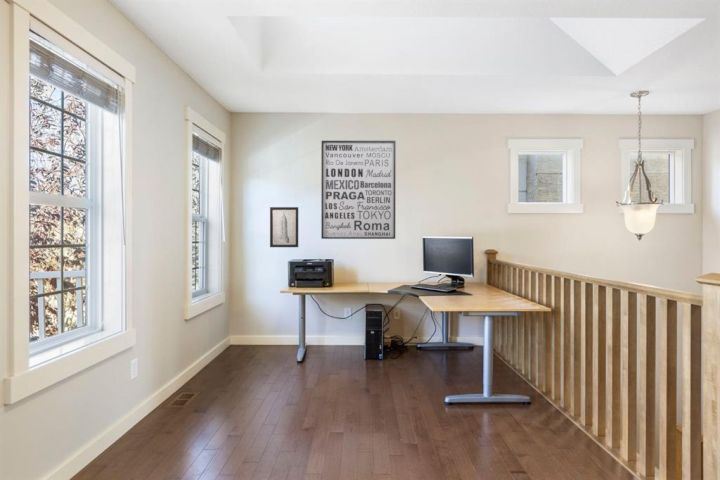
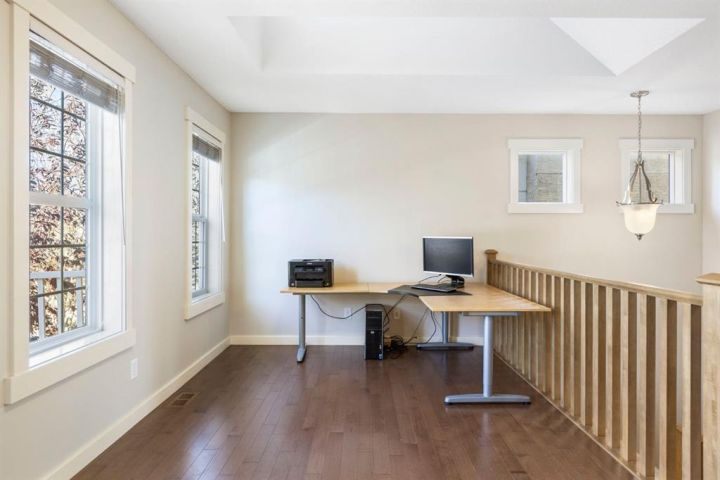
- wall art (358, 189)
- wall art (284, 227)
